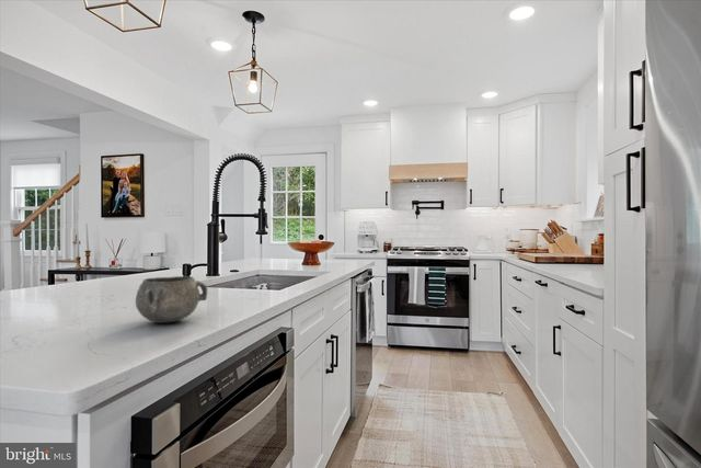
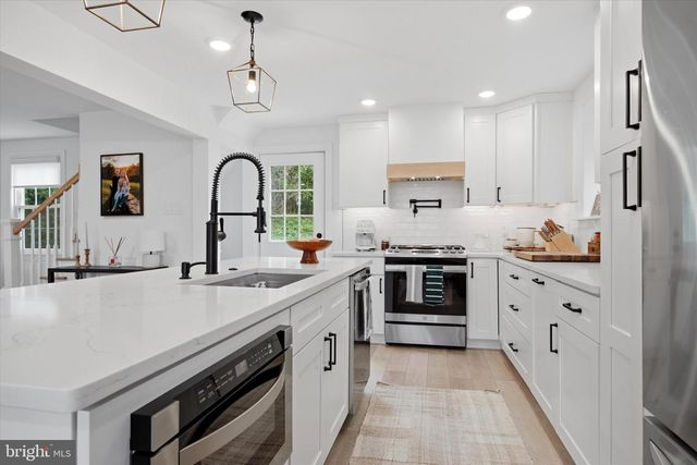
- decorative bowl (163, 299)
